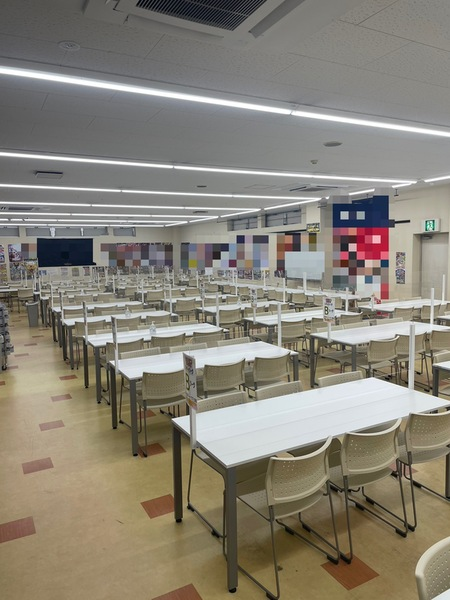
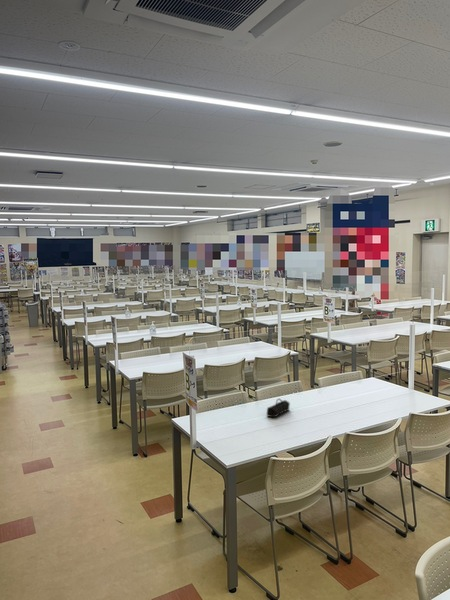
+ pencil case (278, 406)
